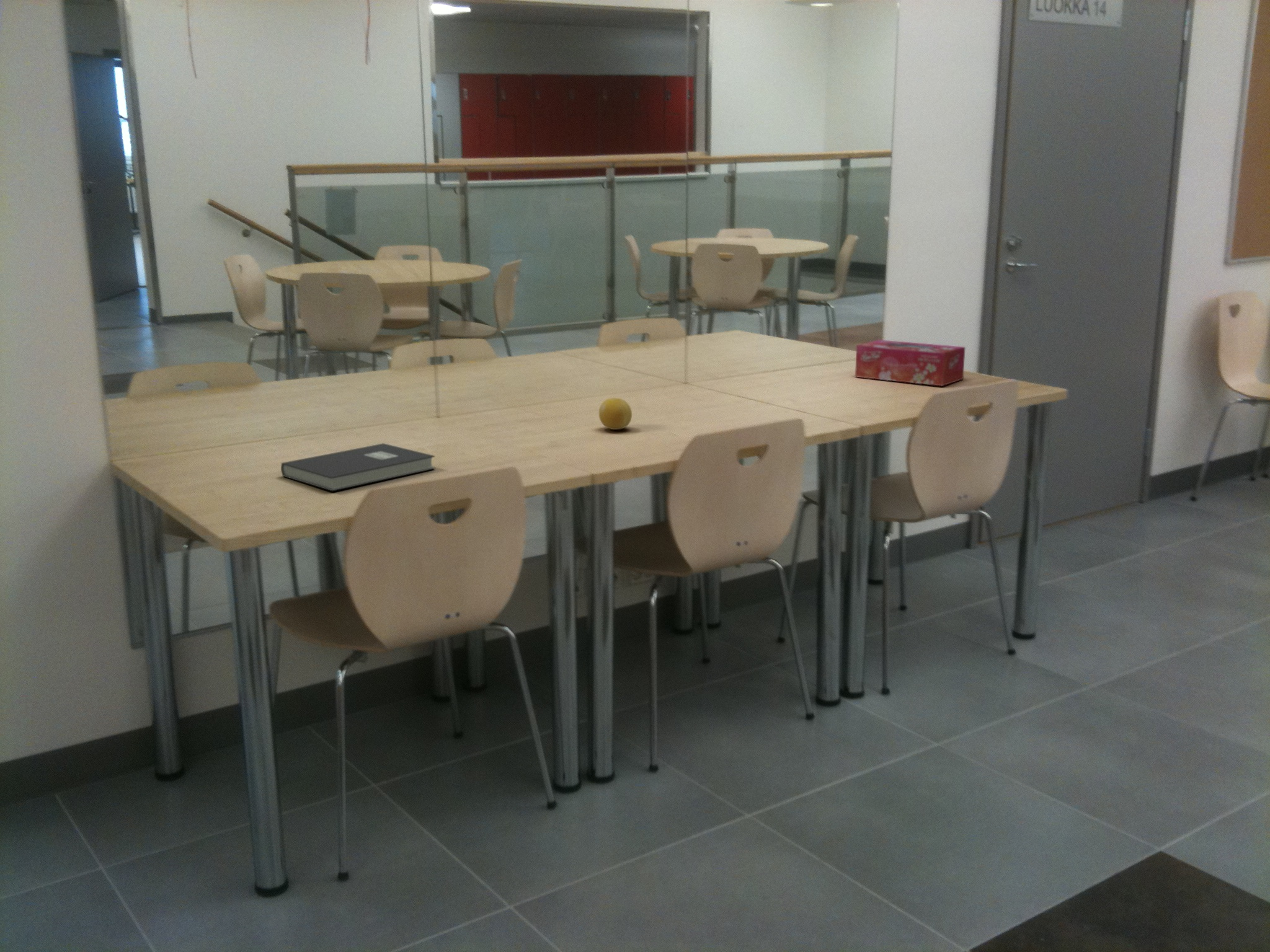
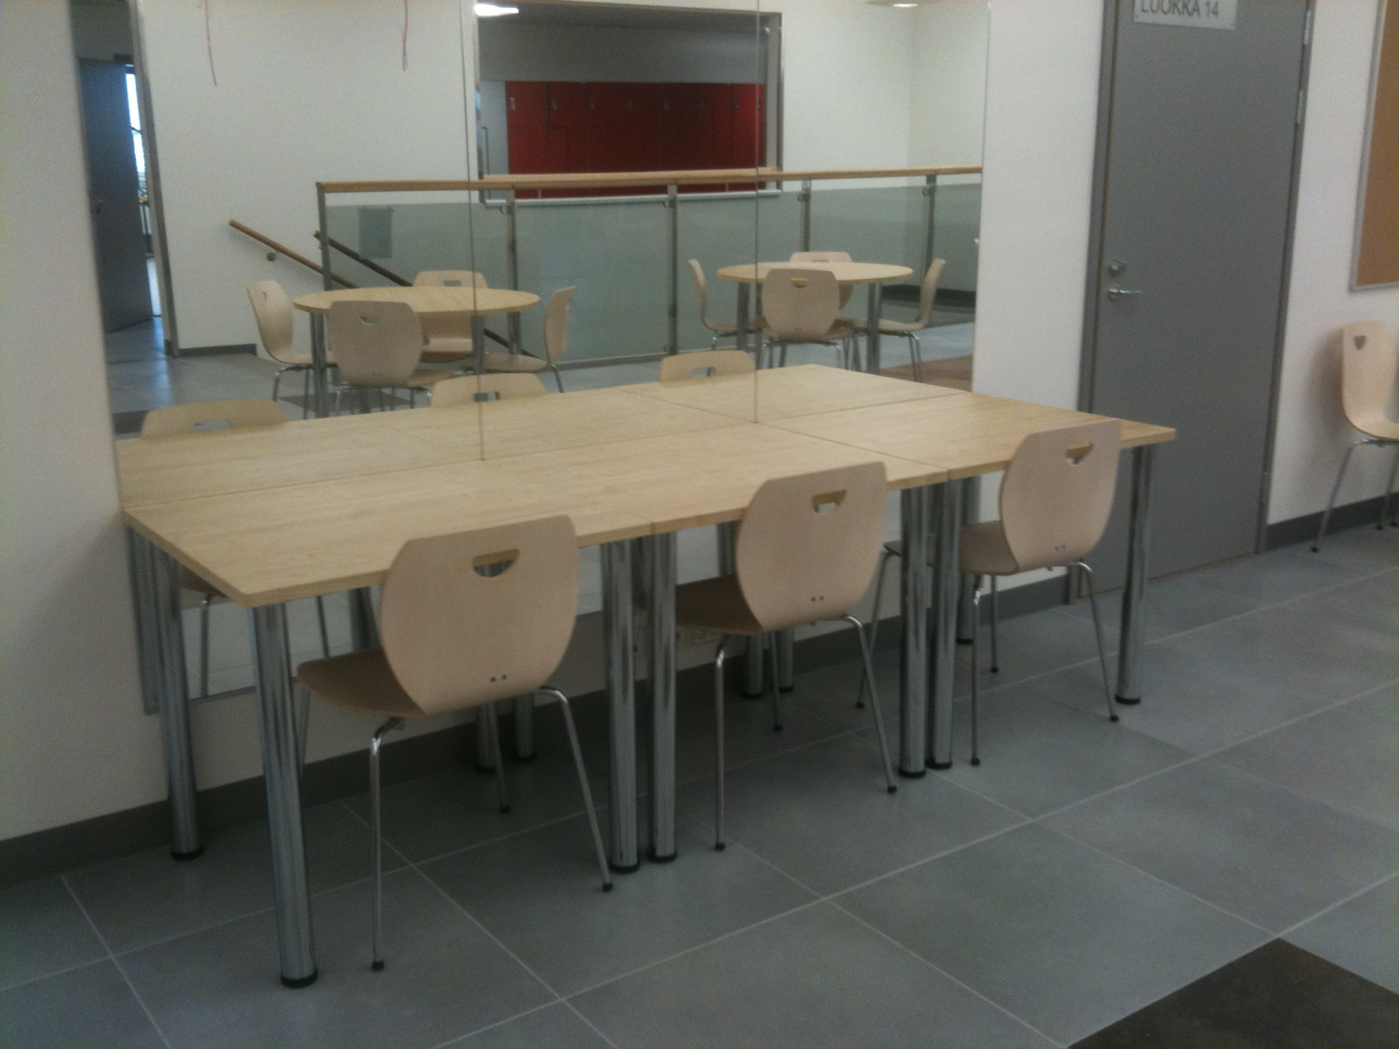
- book (358, 465)
- tissue box (909, 362)
- fruit (615, 413)
